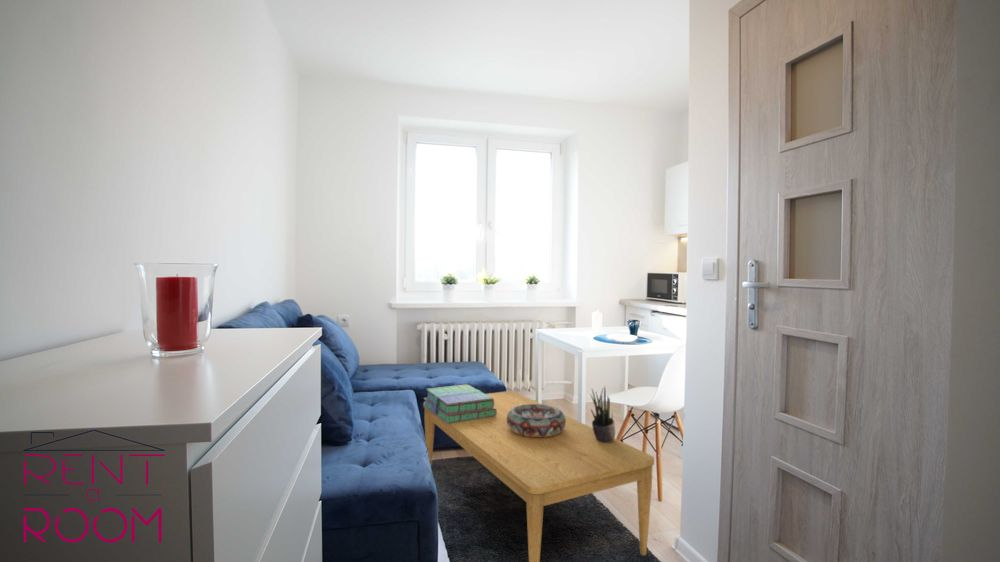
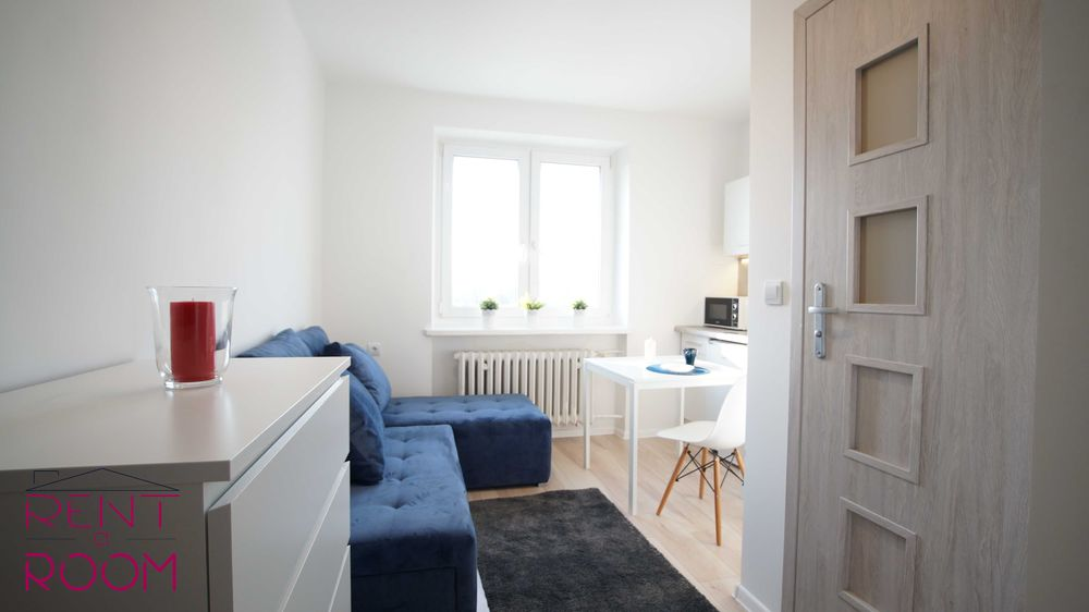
- stack of books (458, 401)
- decorative bowl (536, 419)
- potted plant (601, 412)
- coffee table (519, 465)
